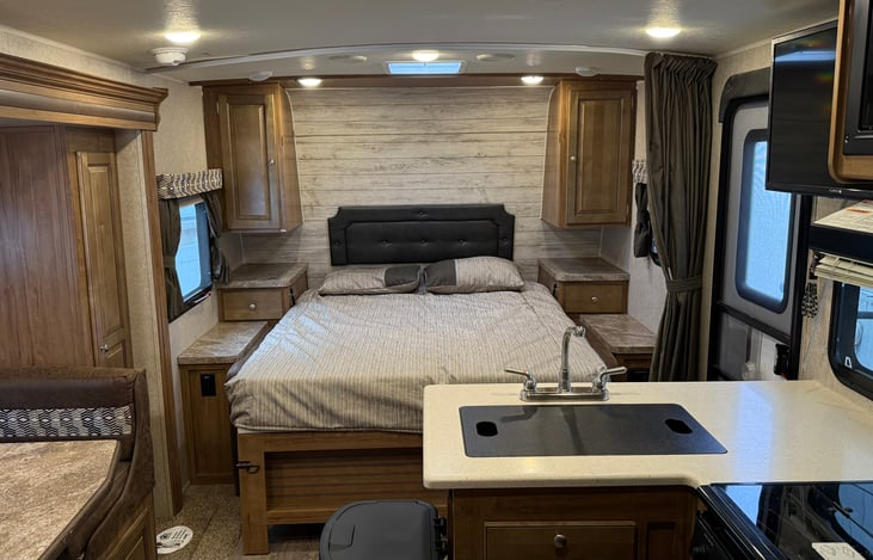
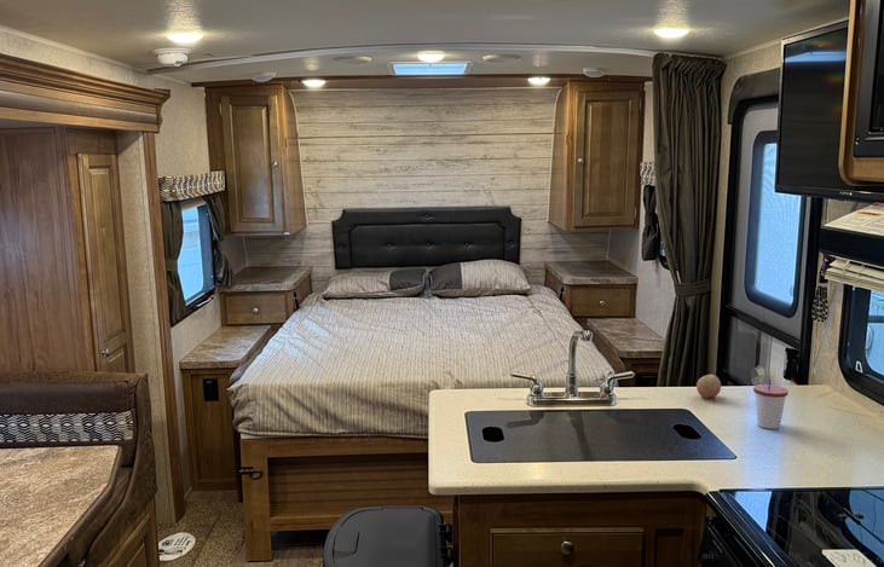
+ fruit (709, 386)
+ cup (769, 401)
